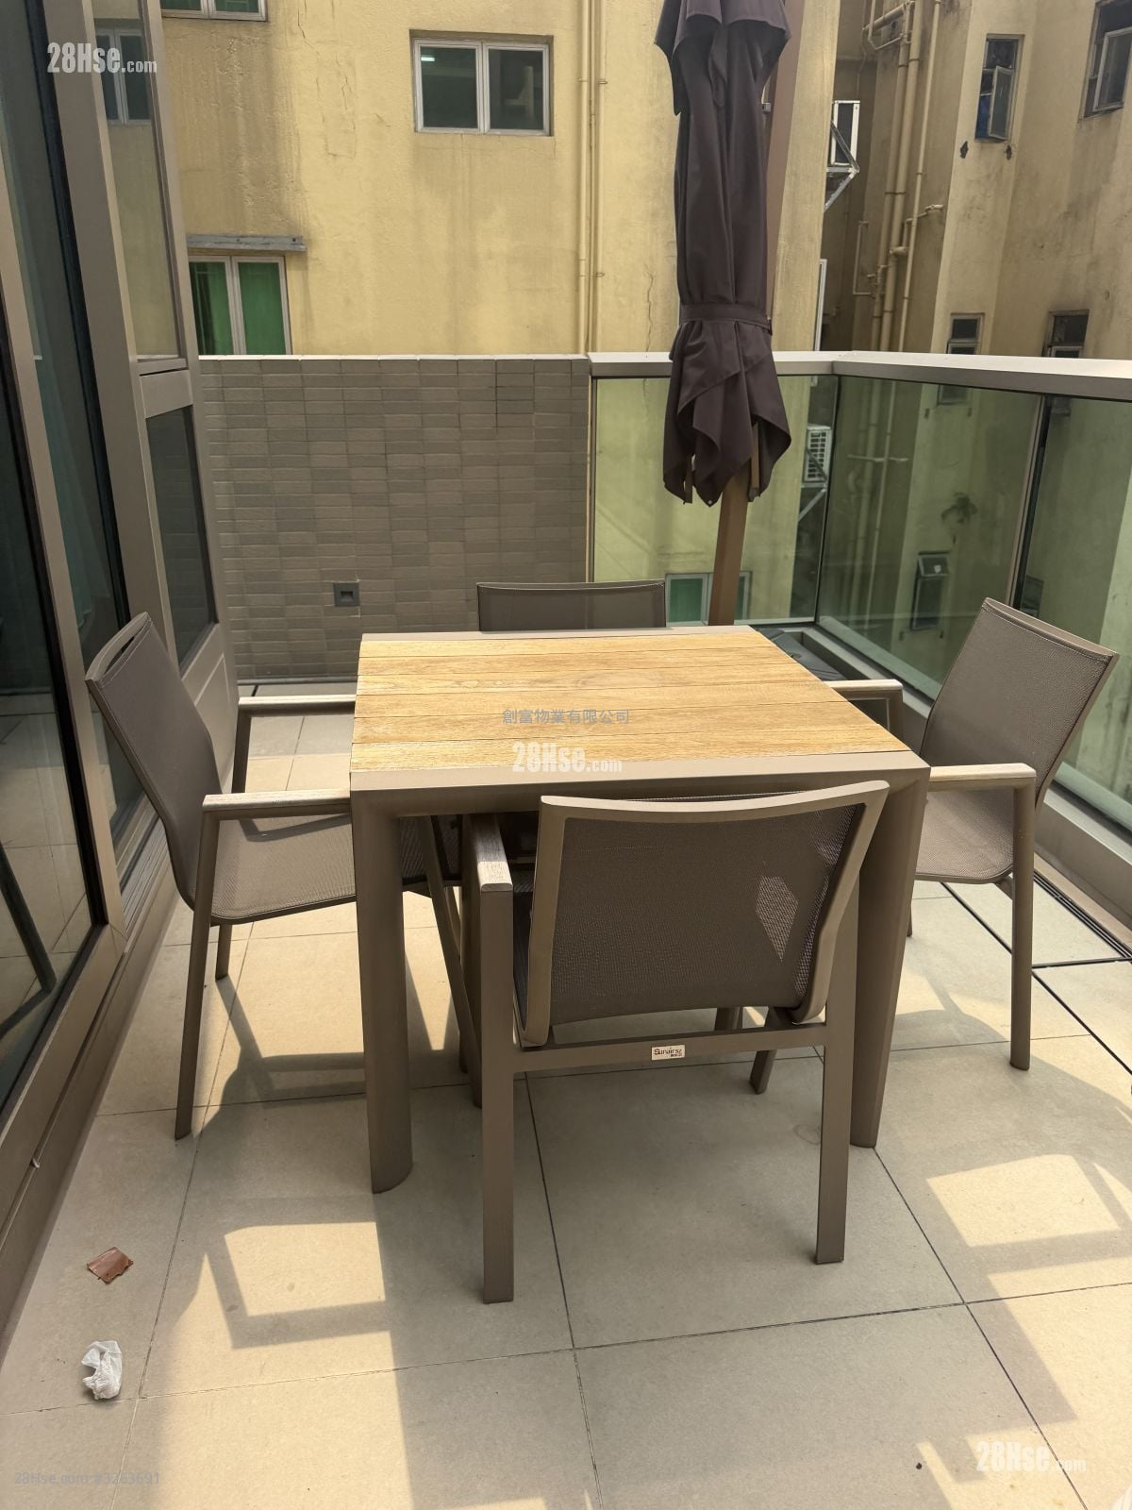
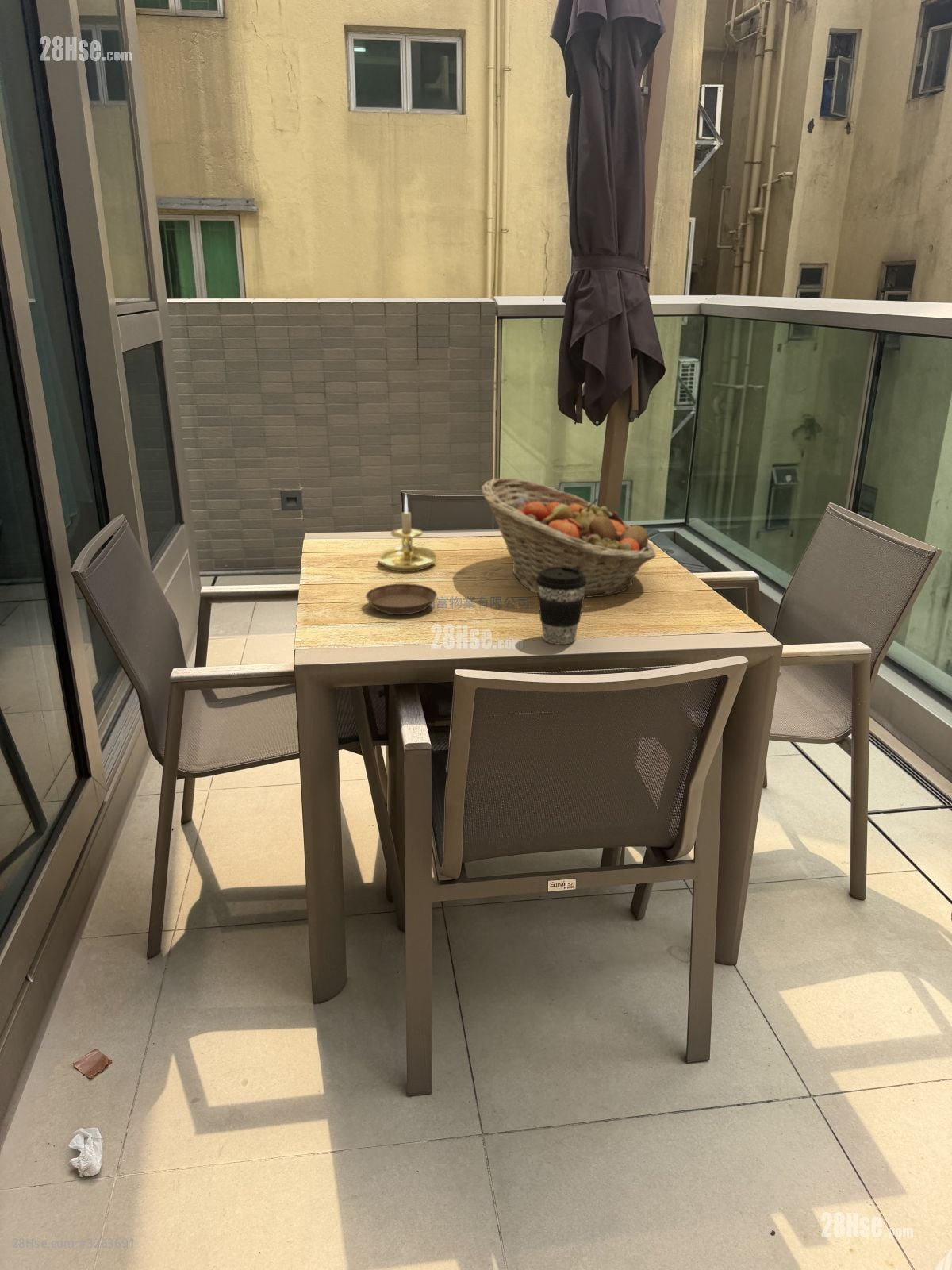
+ candle holder (407, 527)
+ fruit basket (566, 533)
+ coffee cup (560, 606)
+ saucer (401, 600)
